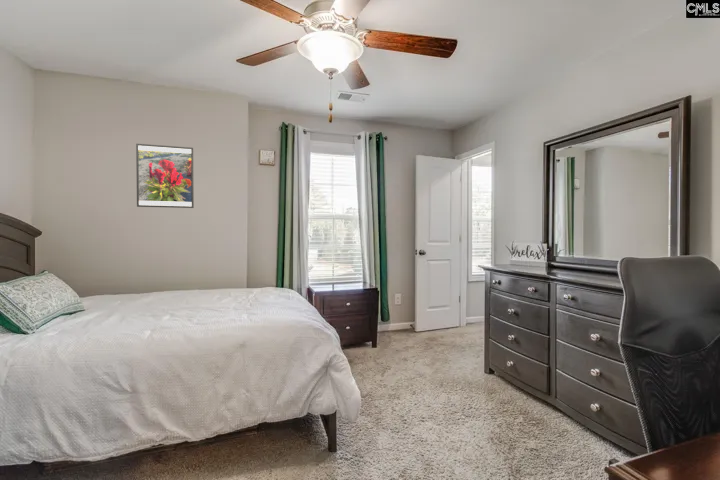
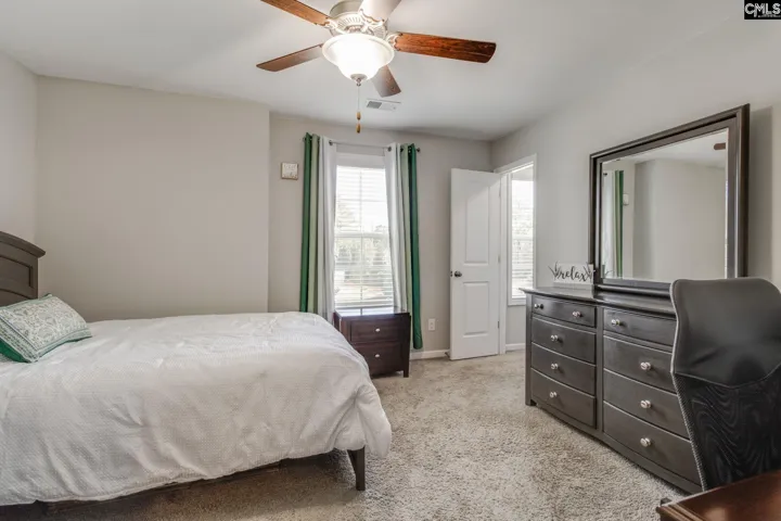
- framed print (165, 176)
